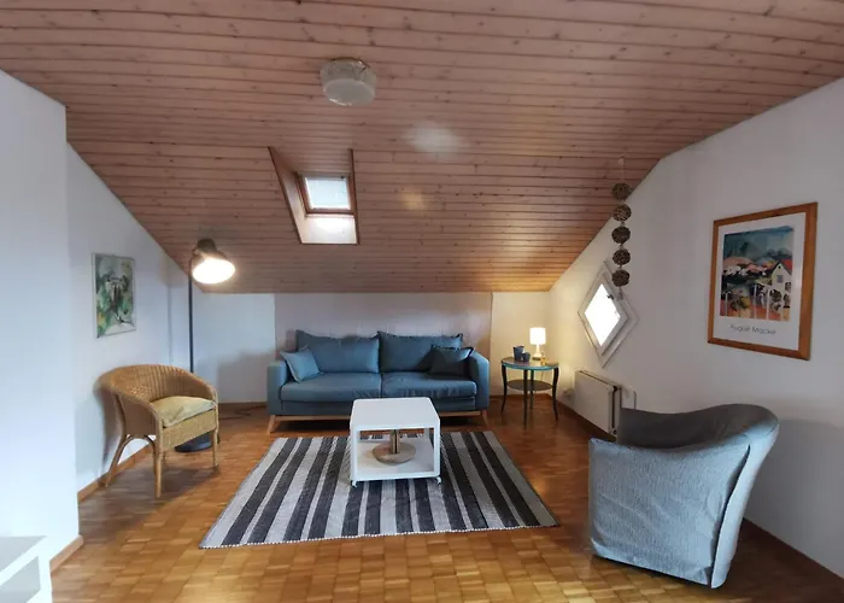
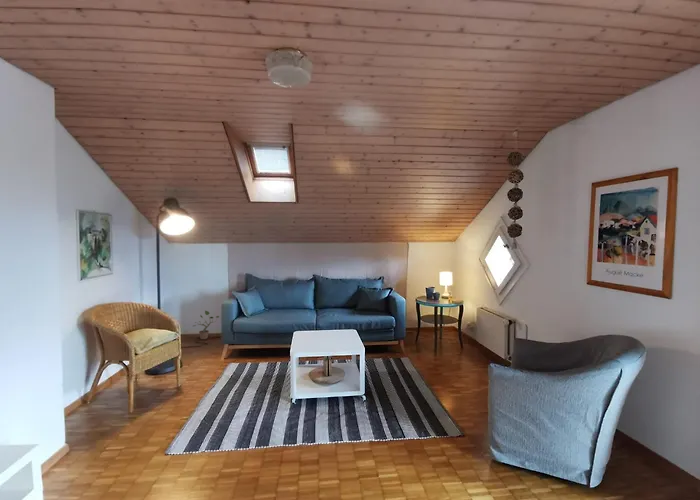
+ potted plant (205, 325)
